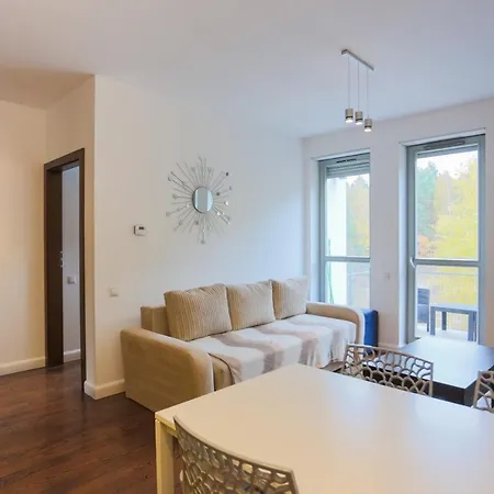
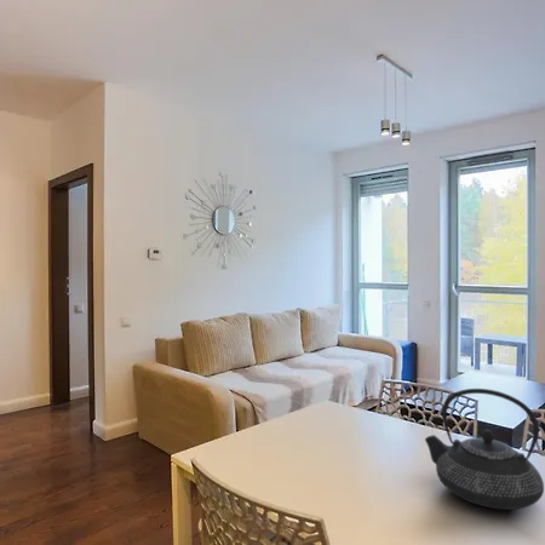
+ teapot (480, 440)
